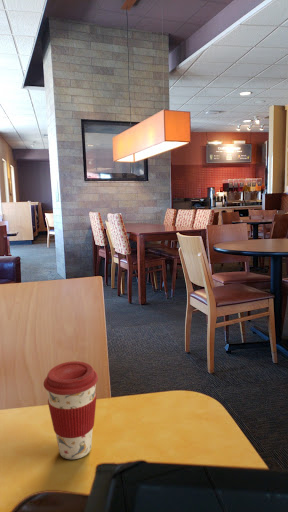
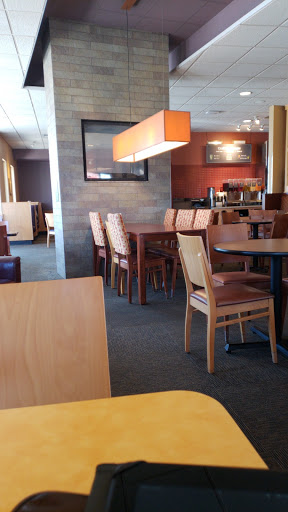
- coffee cup (72, 410)
